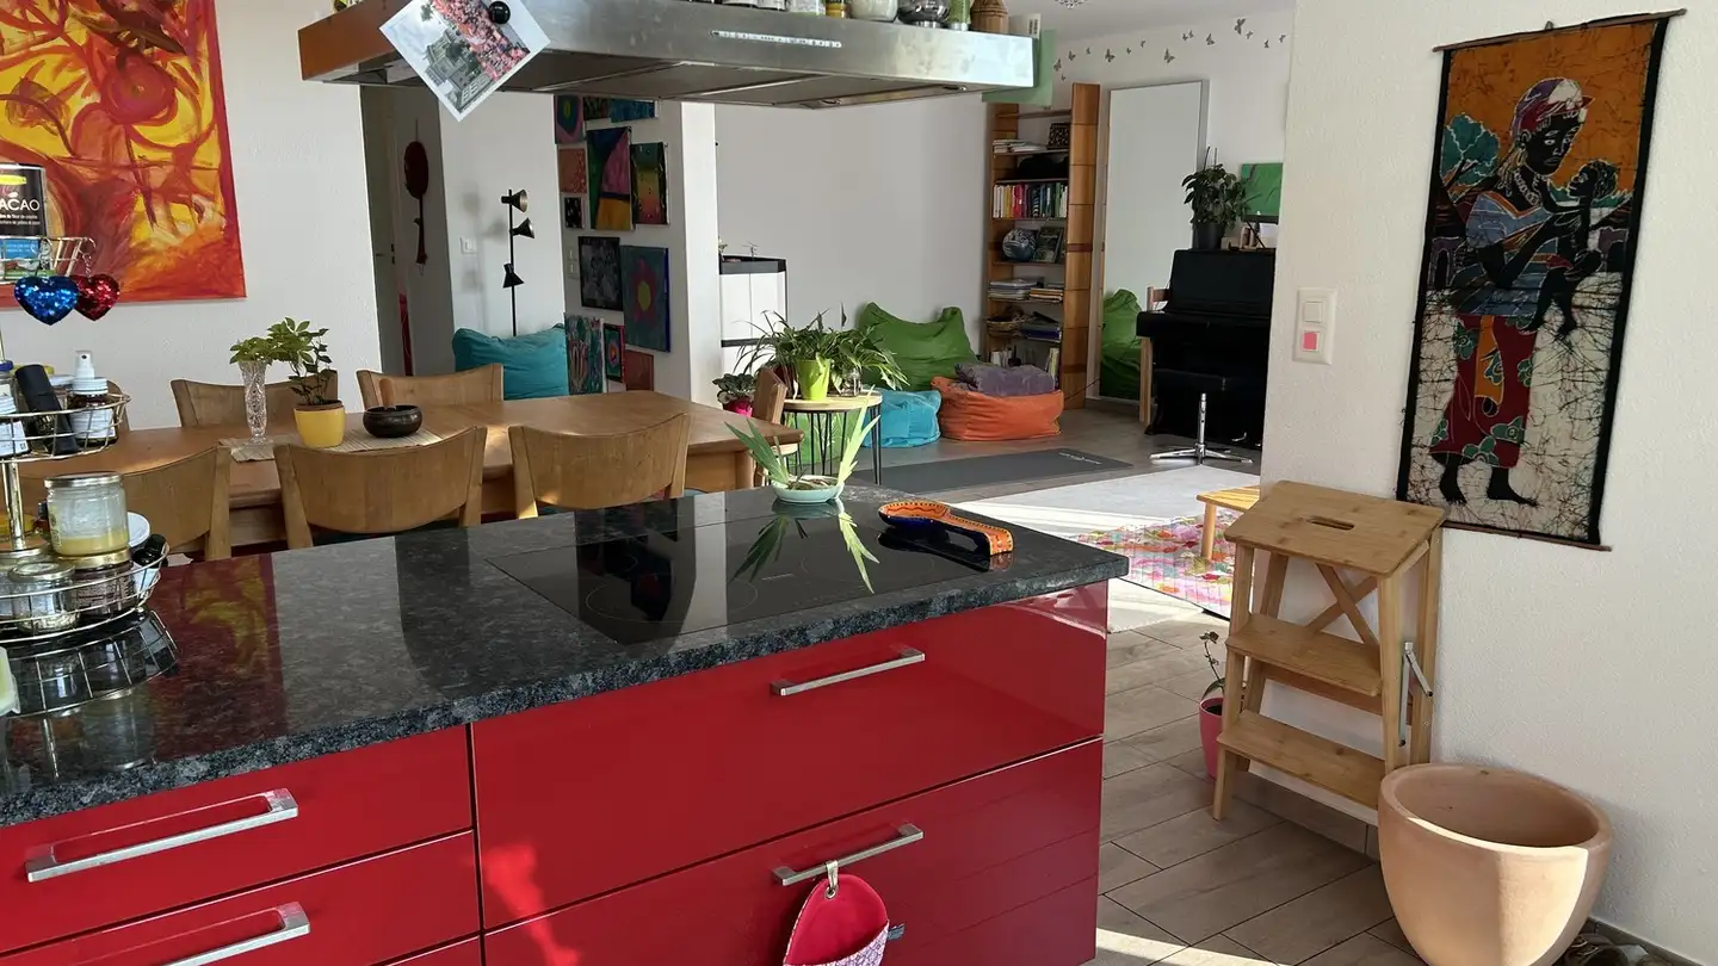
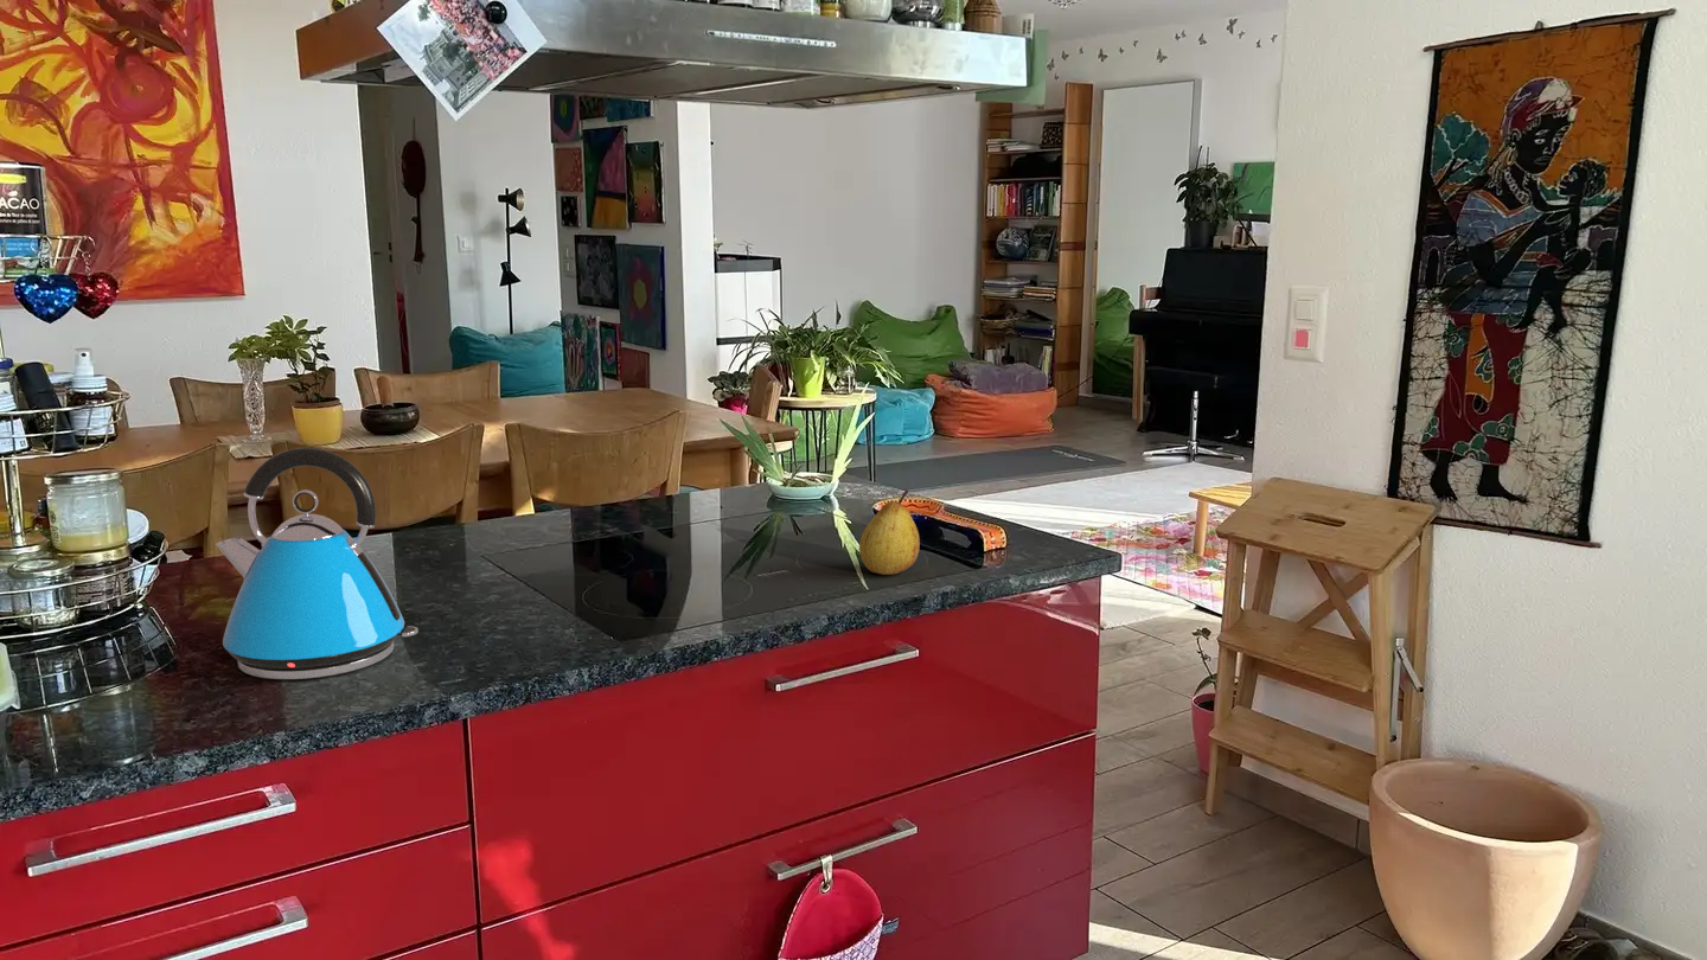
+ fruit (889, 531)
+ kettle (315, 552)
